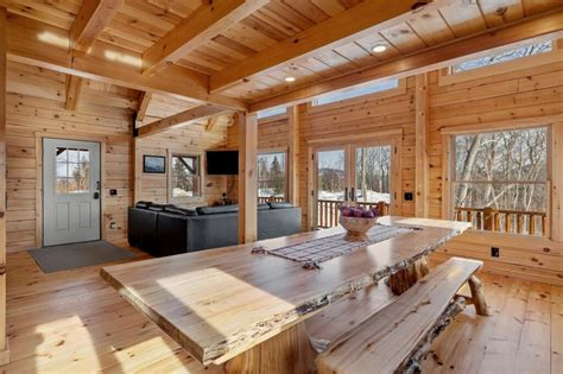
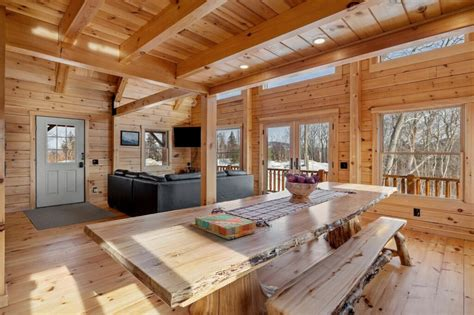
+ board game (223, 223)
